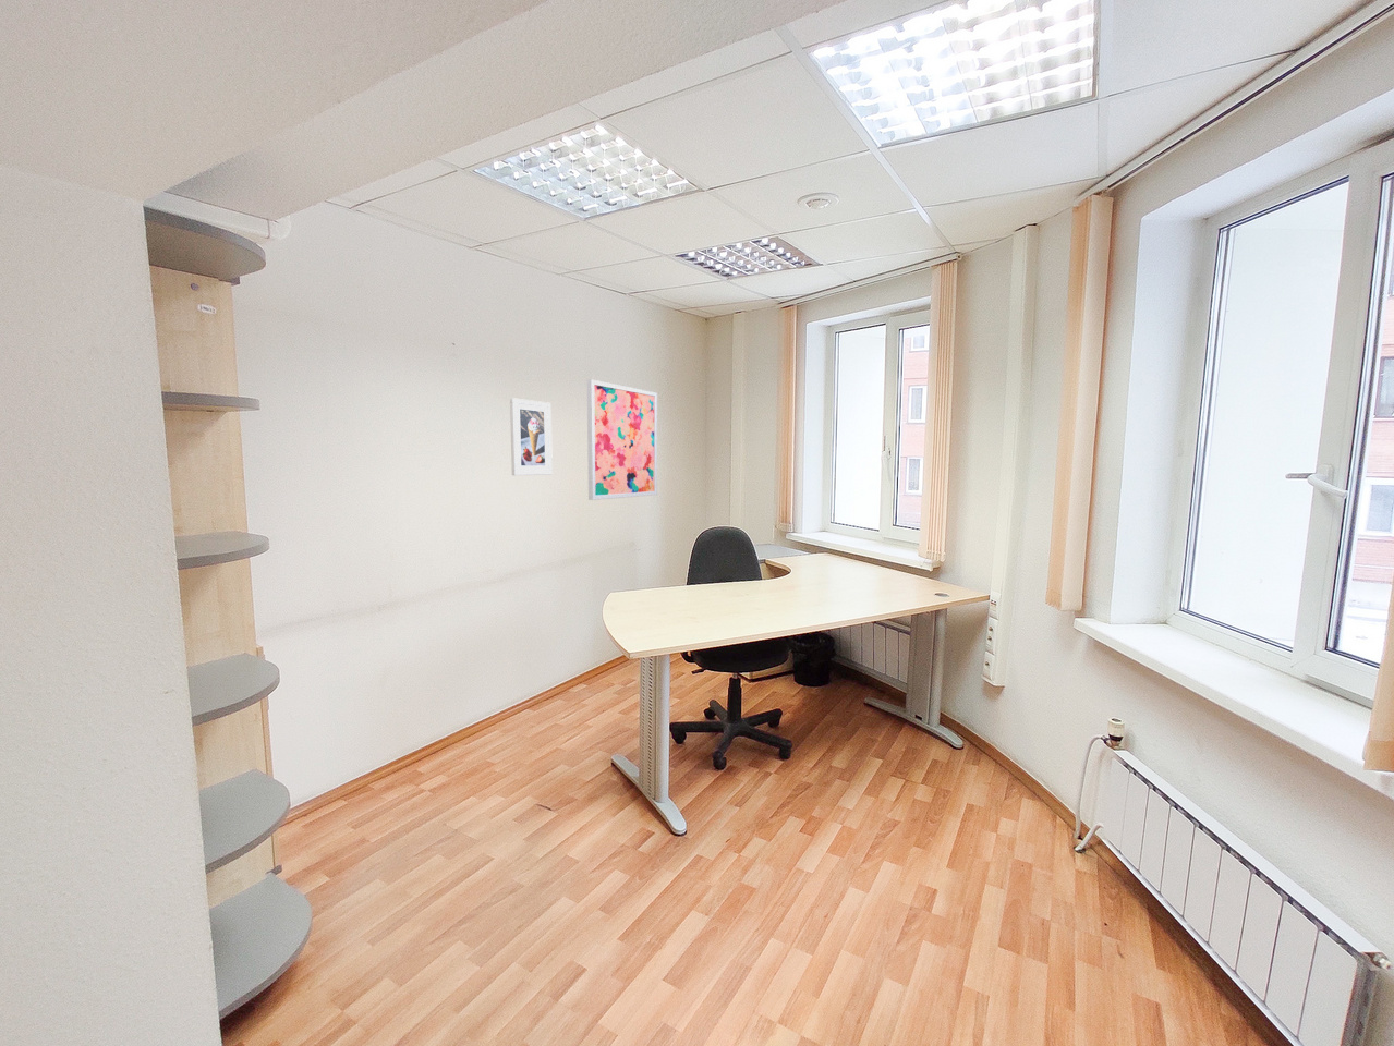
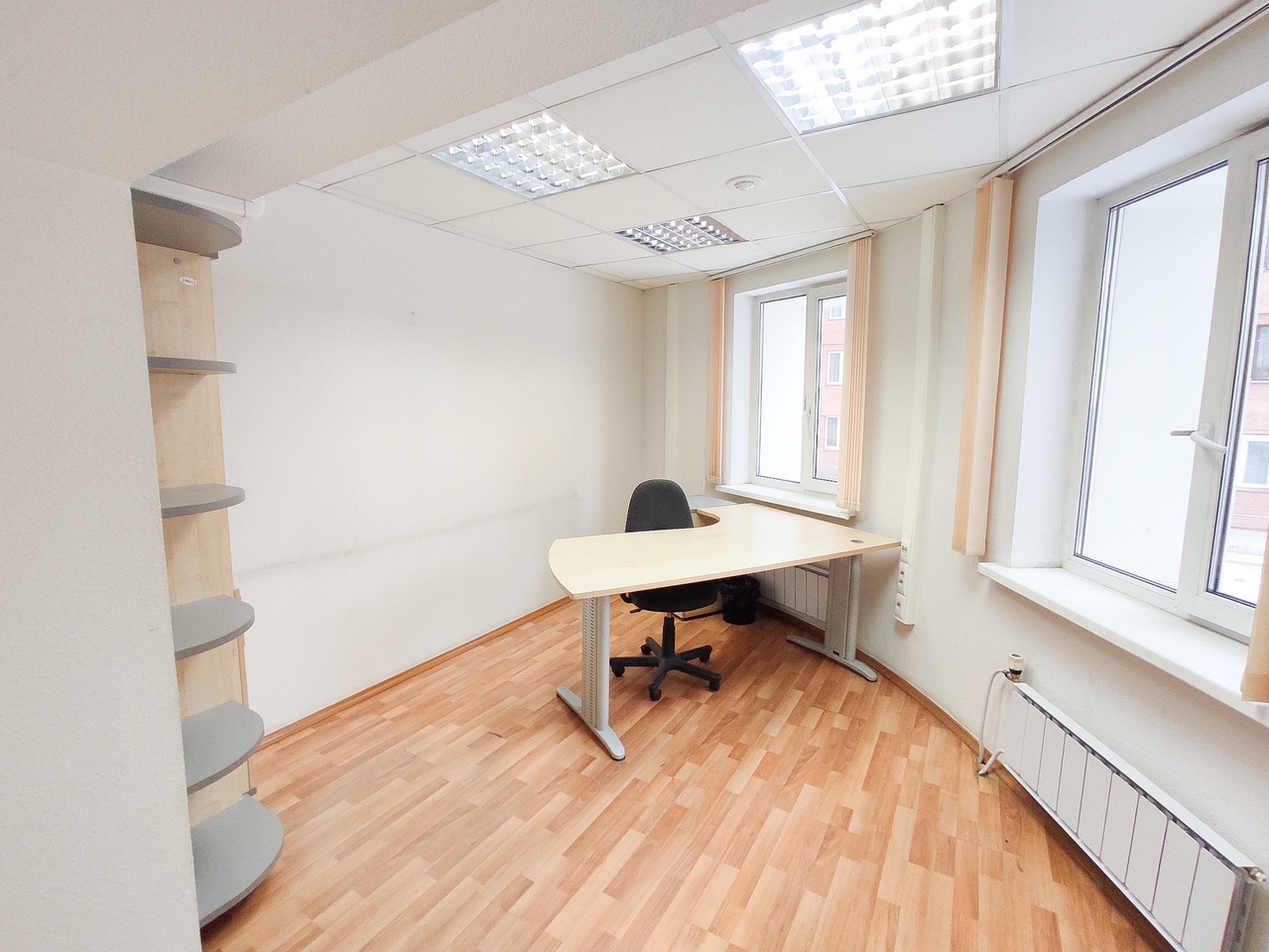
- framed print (532, 438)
- wall art (625, 443)
